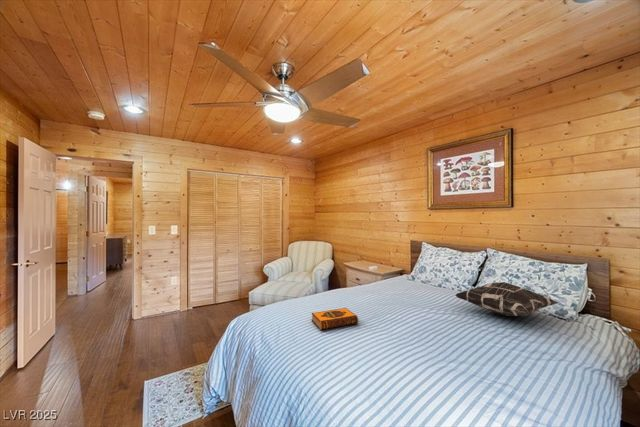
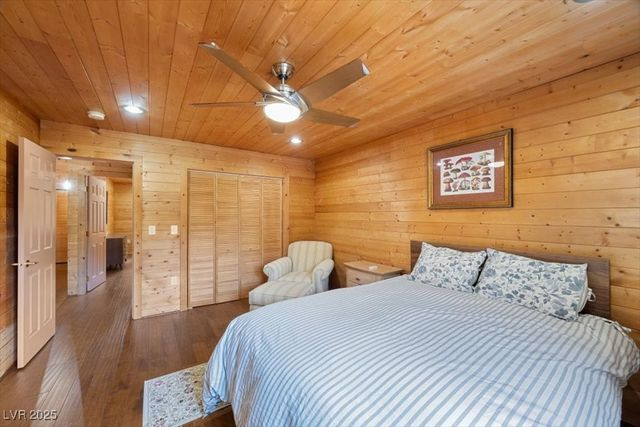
- hardback book (334, 318)
- decorative pillow (503, 297)
